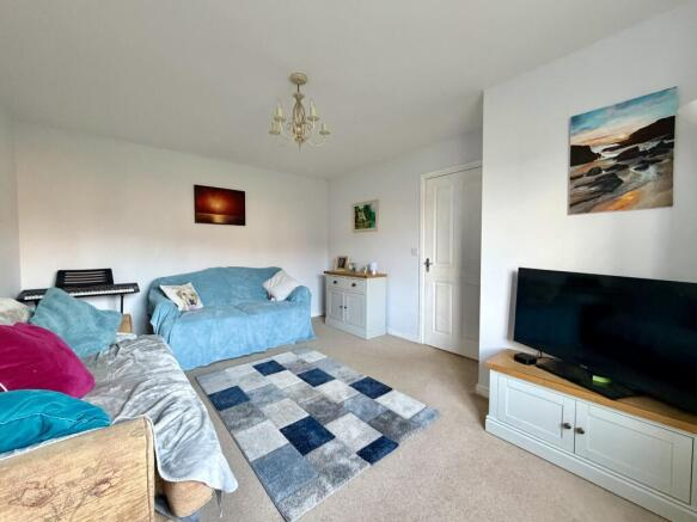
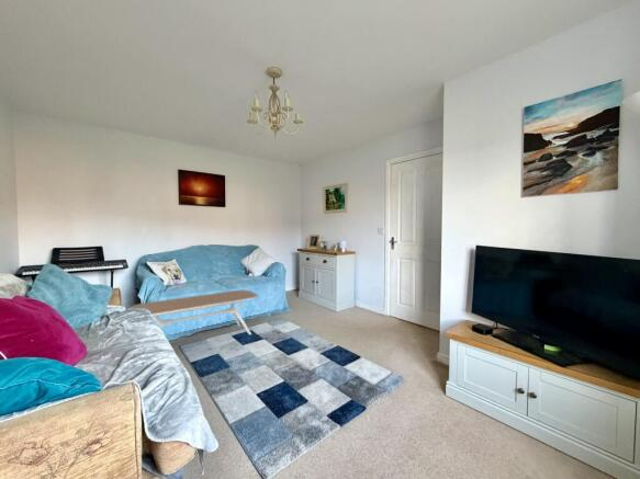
+ coffee table (200, 317)
